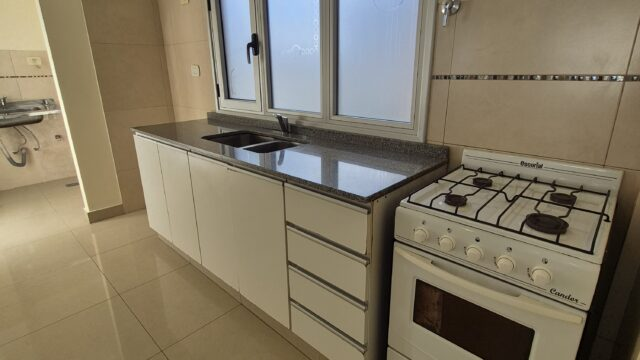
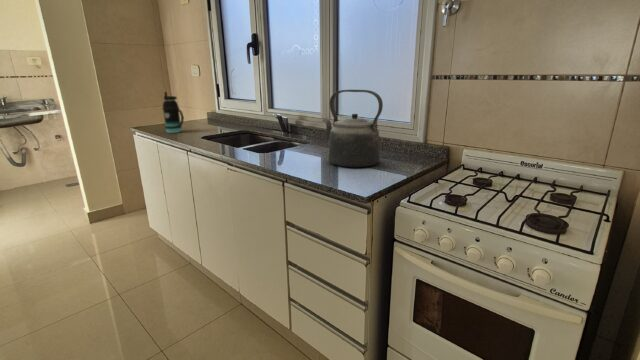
+ kettle (350, 126)
+ bottle (173, 112)
